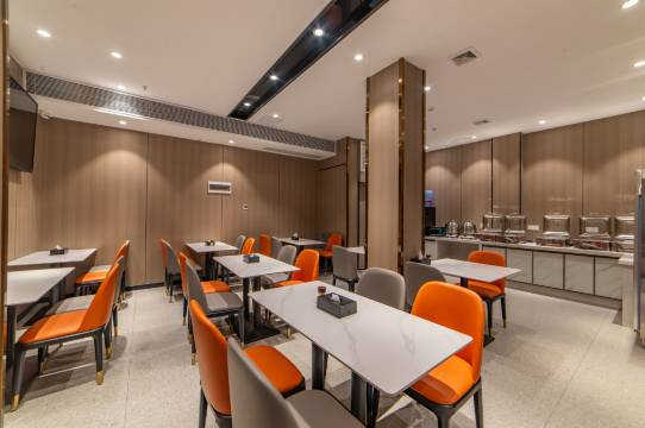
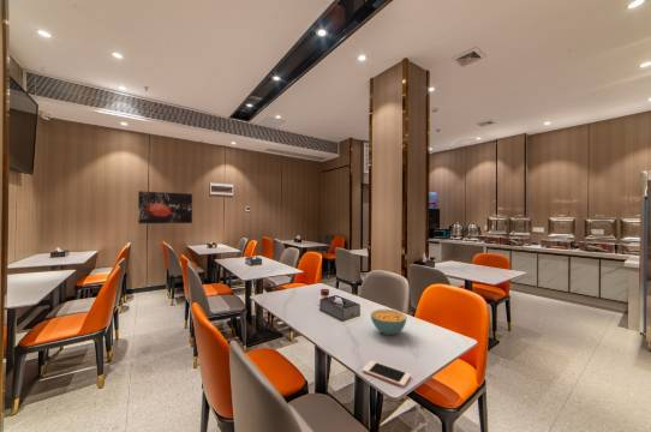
+ cereal bowl (388, 323)
+ wall art (166, 208)
+ cell phone (386, 372)
